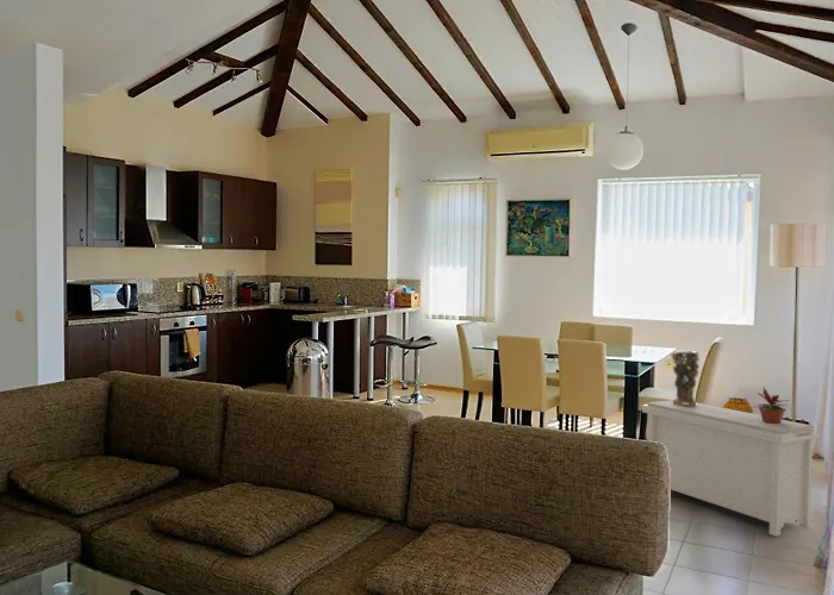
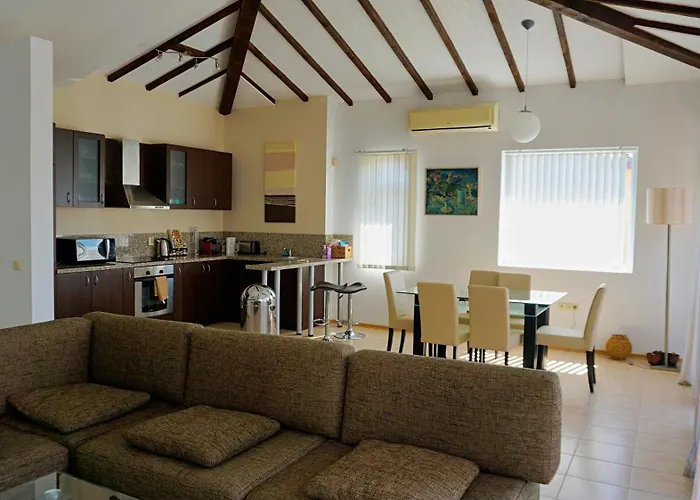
- decorative vase (686, 377)
- potted plant (771, 403)
- bench (722, 459)
